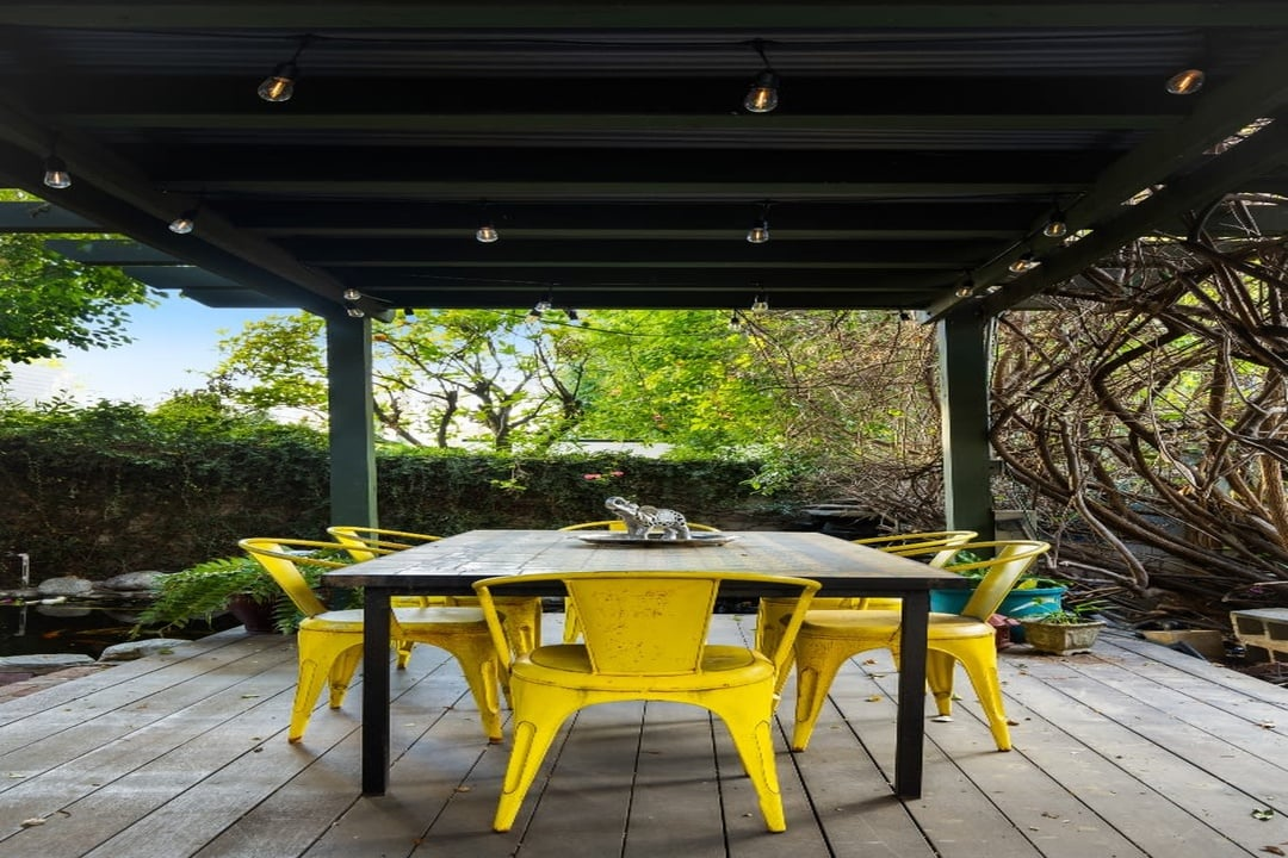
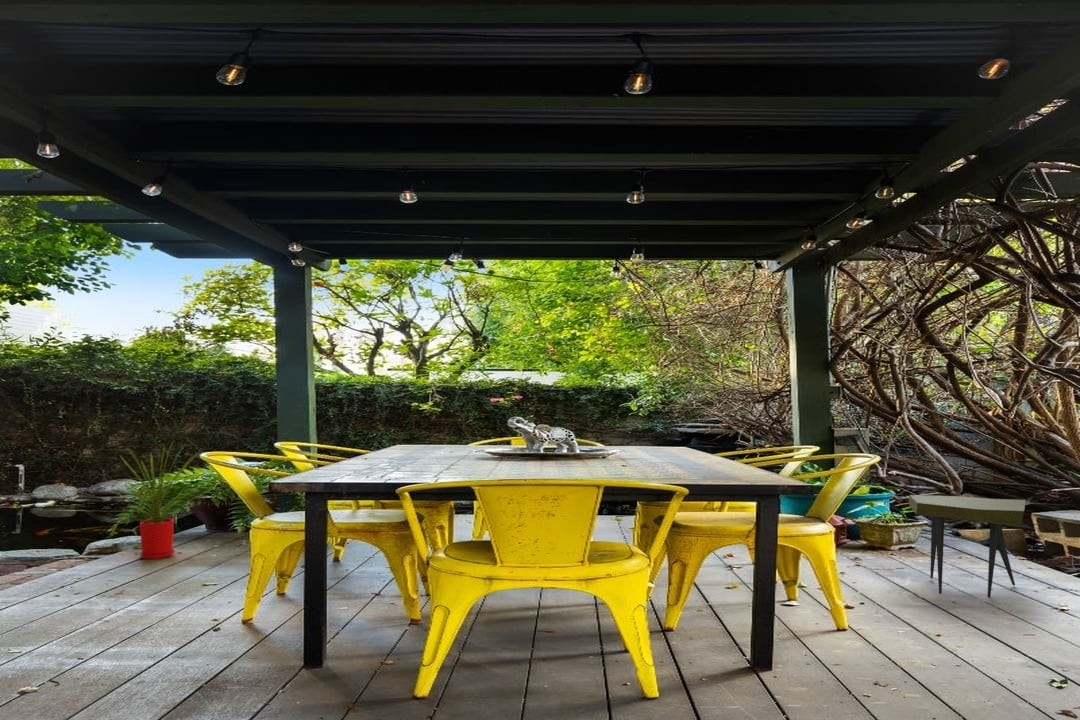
+ side table (943, 543)
+ house plant (156, 499)
